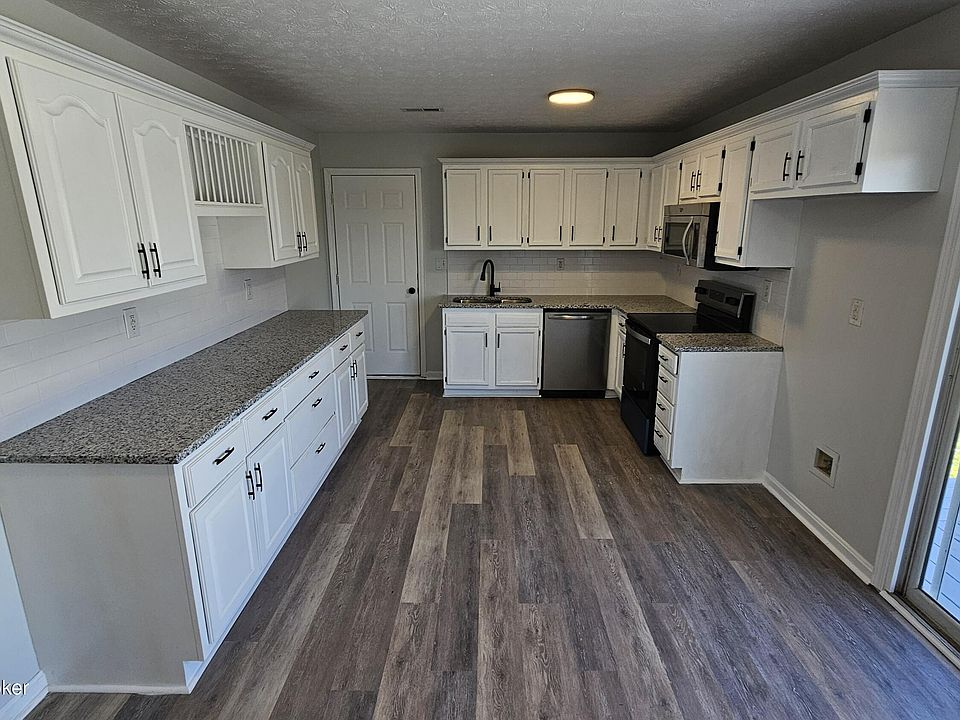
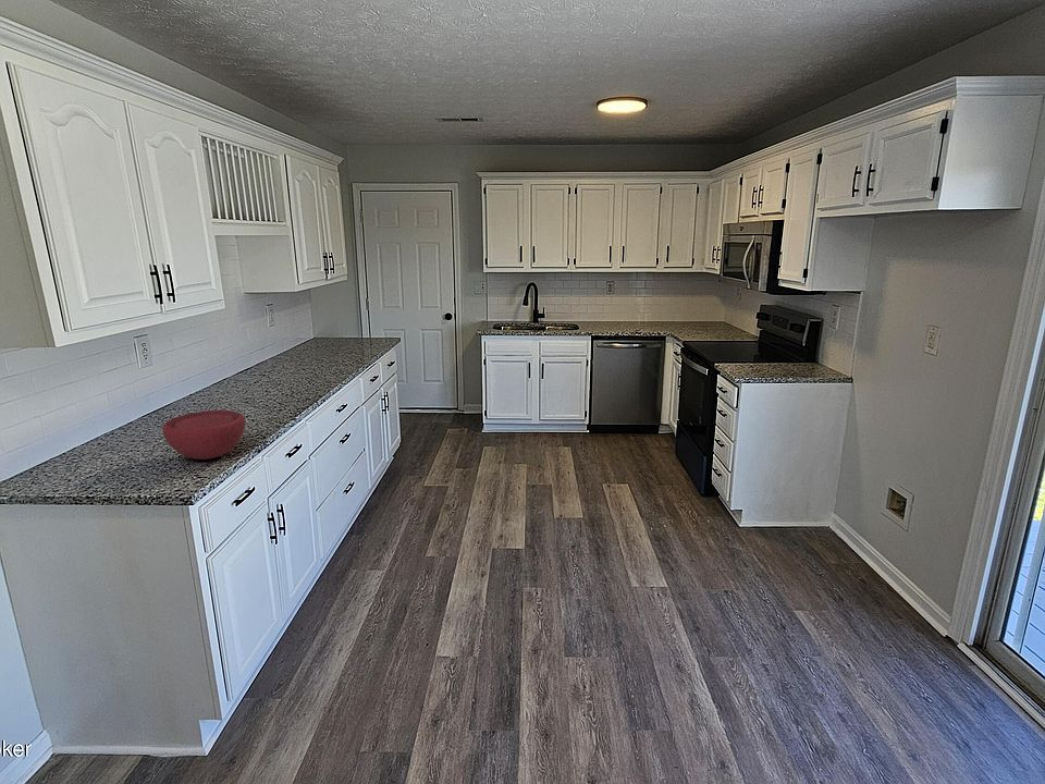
+ bowl (206, 438)
